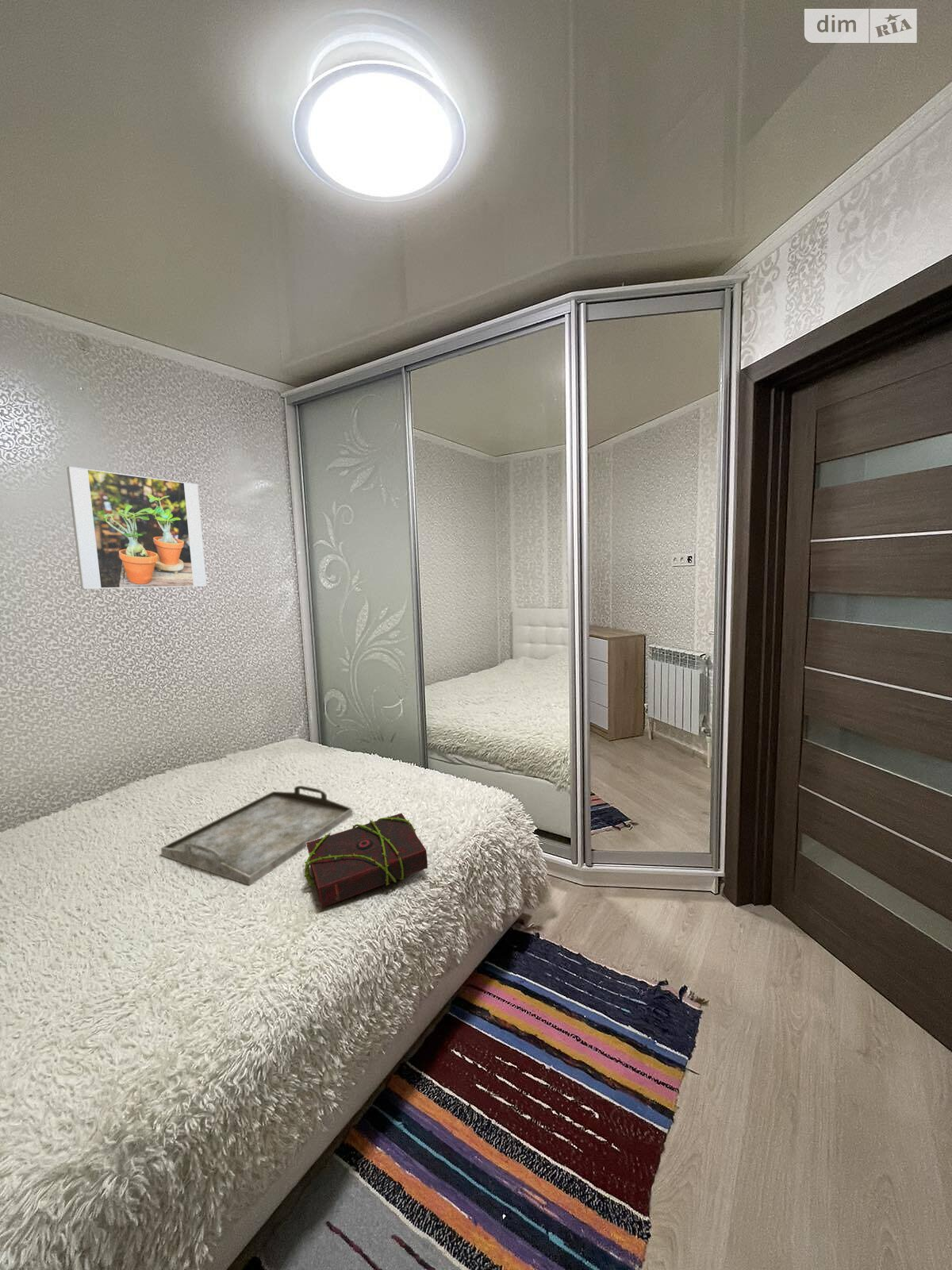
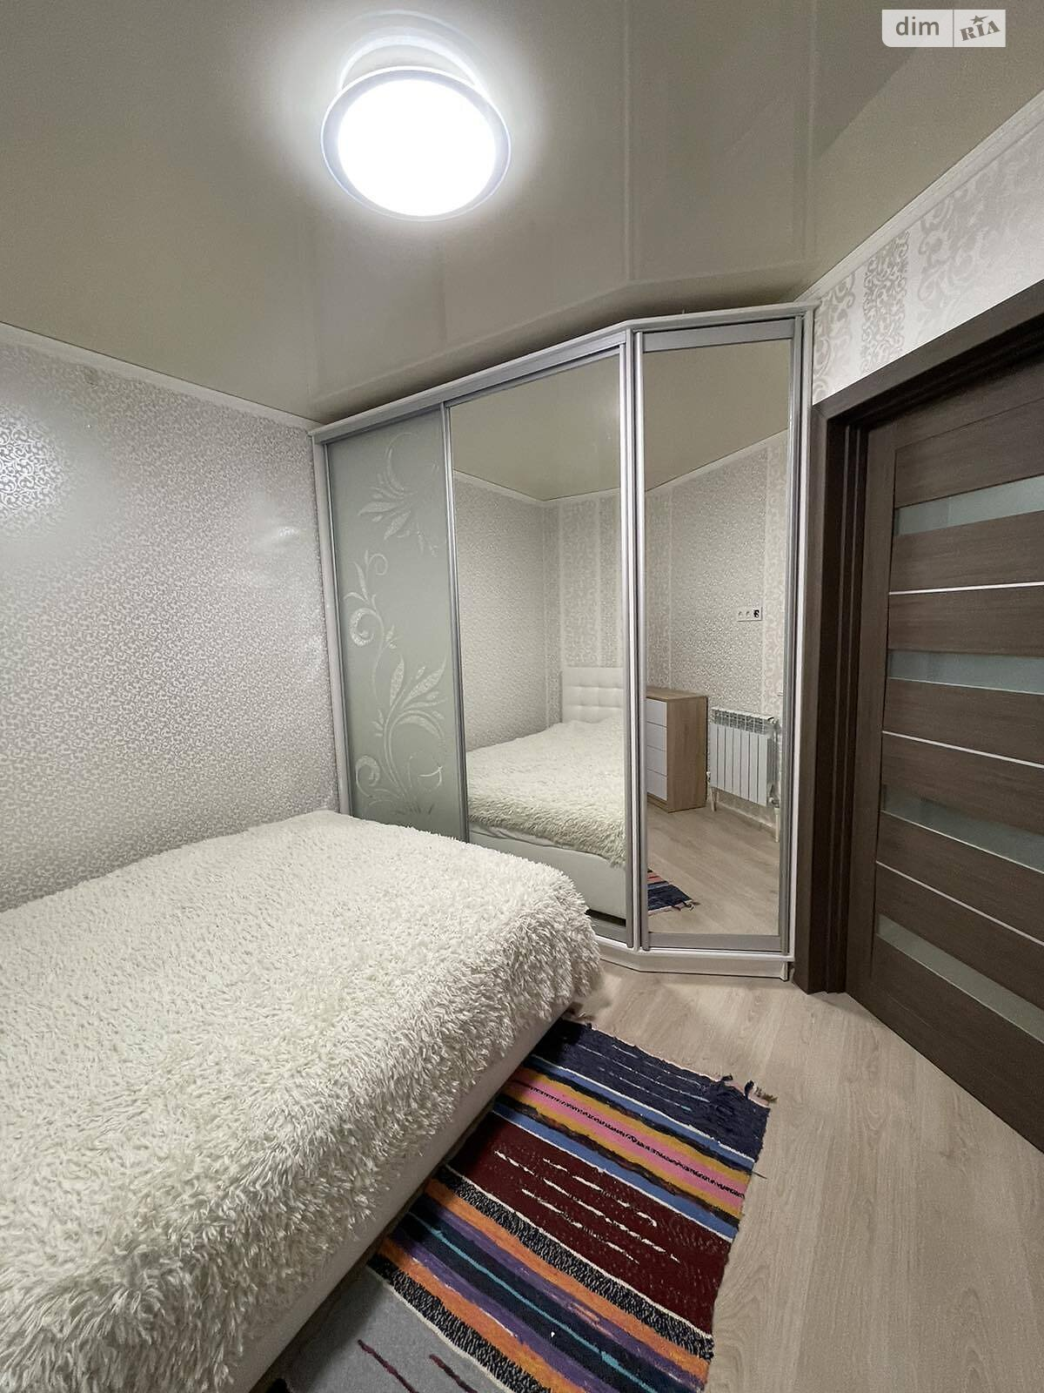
- book (366, 854)
- serving tray (263, 823)
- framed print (144, 533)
